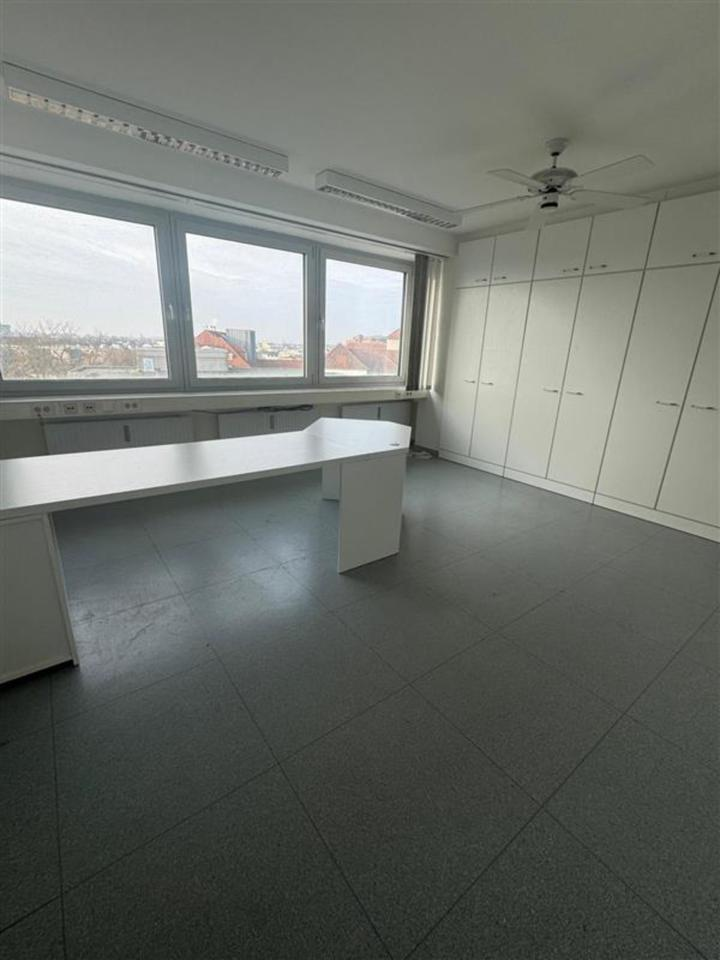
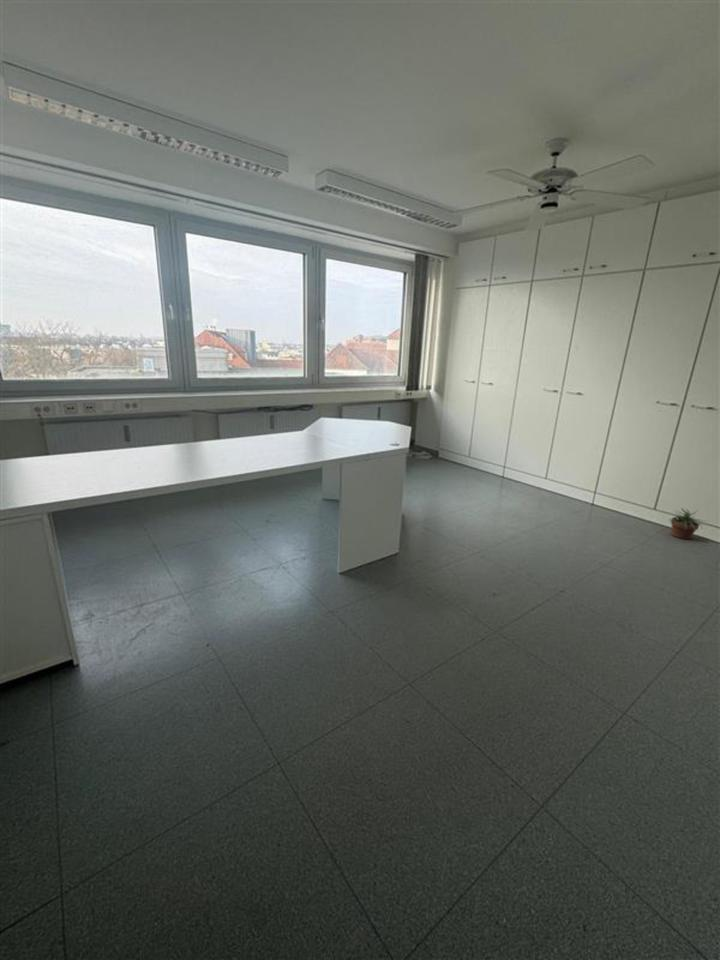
+ potted plant (685, 523)
